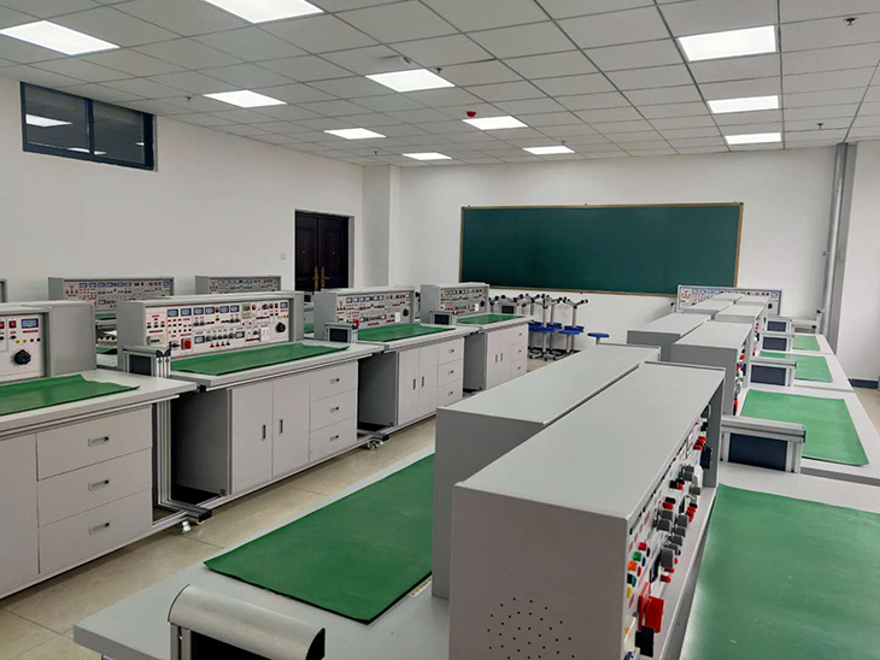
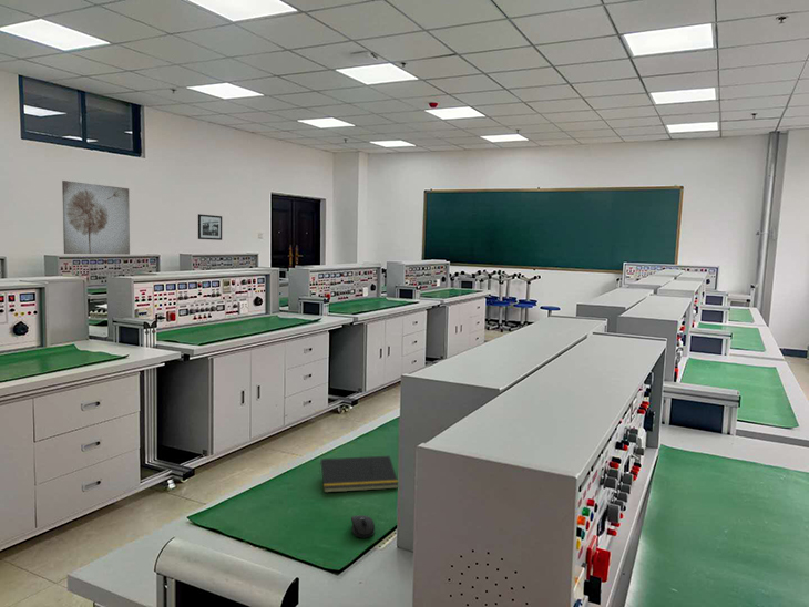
+ notepad (358, 473)
+ picture frame (209, 227)
+ mouse (362, 523)
+ wall art (98, 219)
